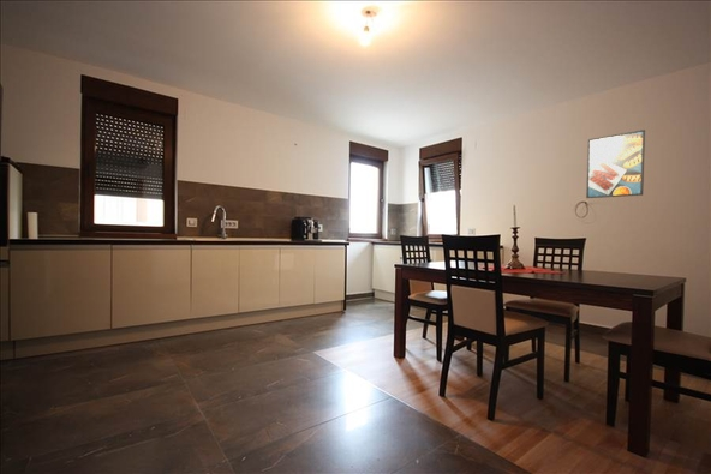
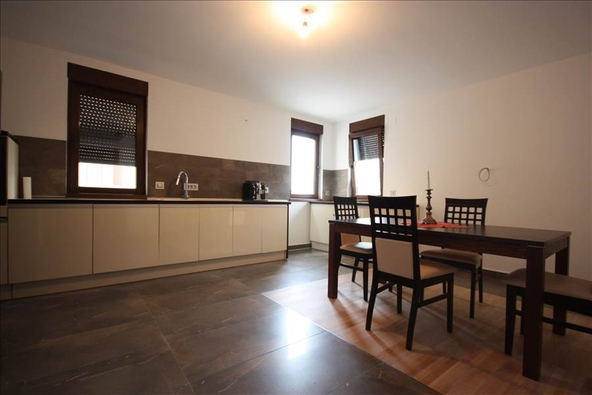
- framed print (614, 166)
